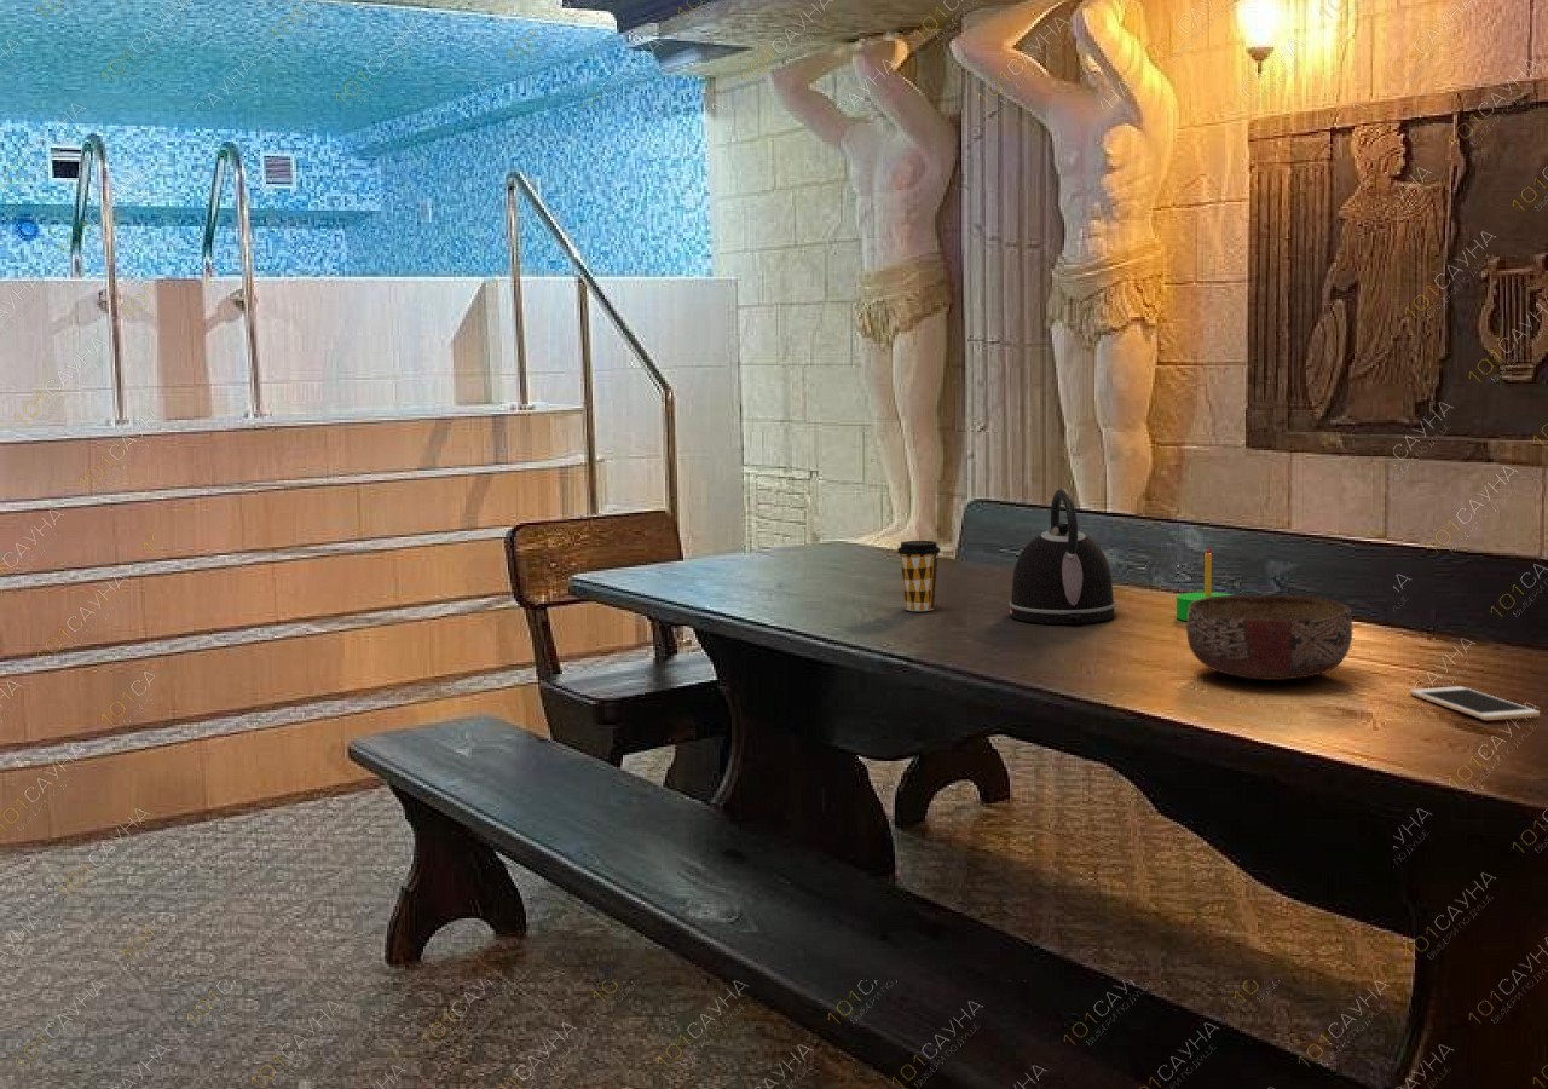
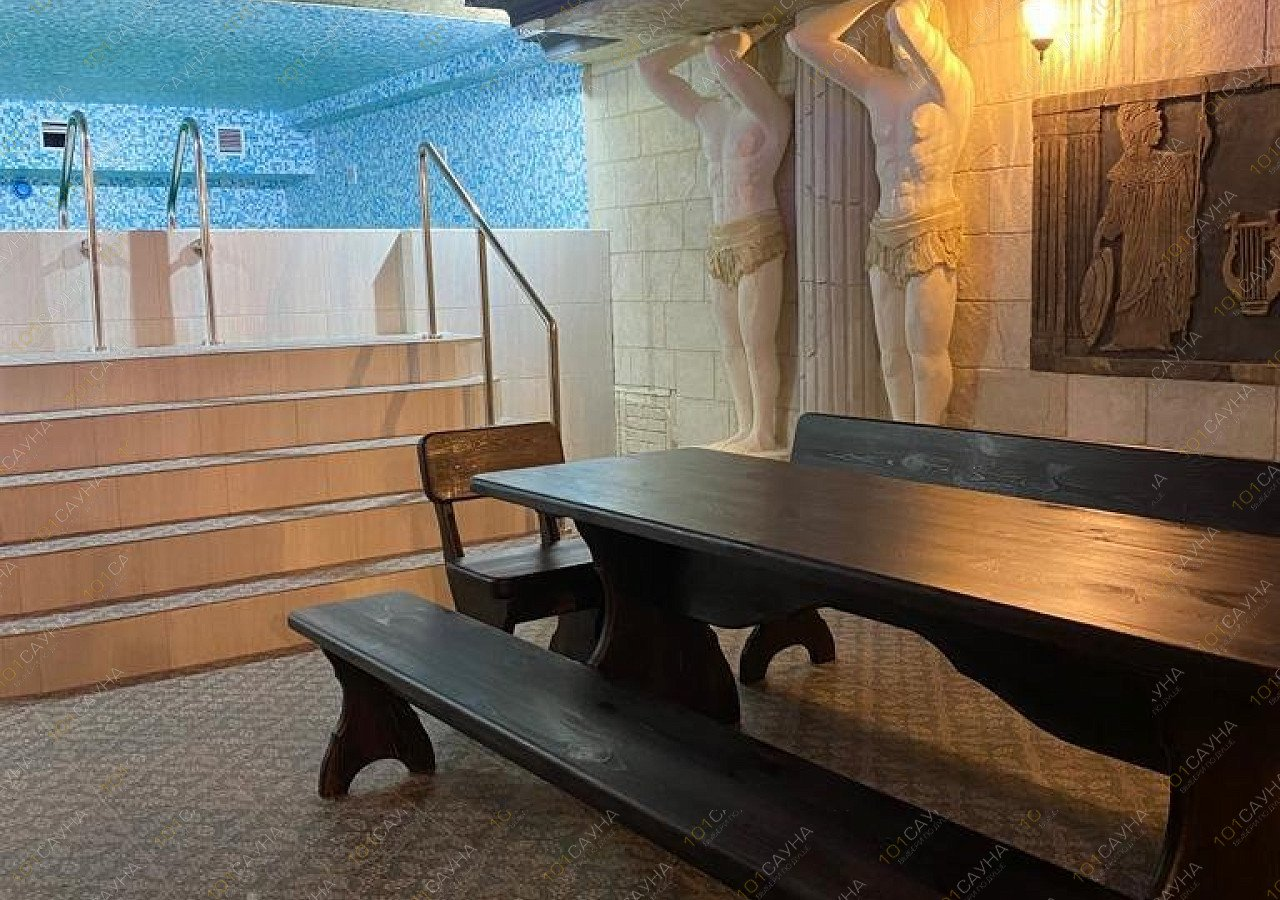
- bowl (1266, 639)
- kettle (1062, 552)
- cell phone (1472, 702)
- candle (1206, 582)
- coffee cup (919, 575)
